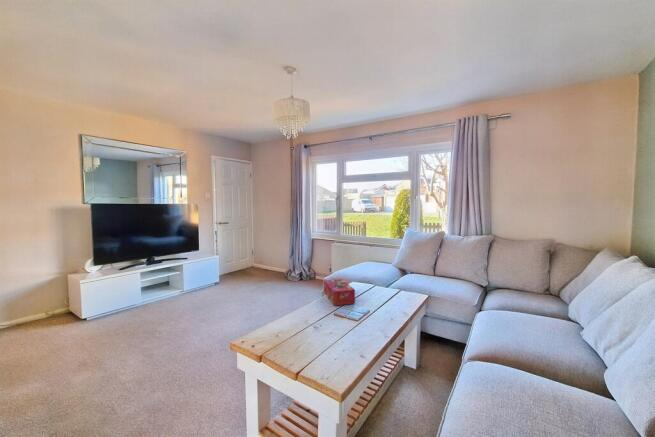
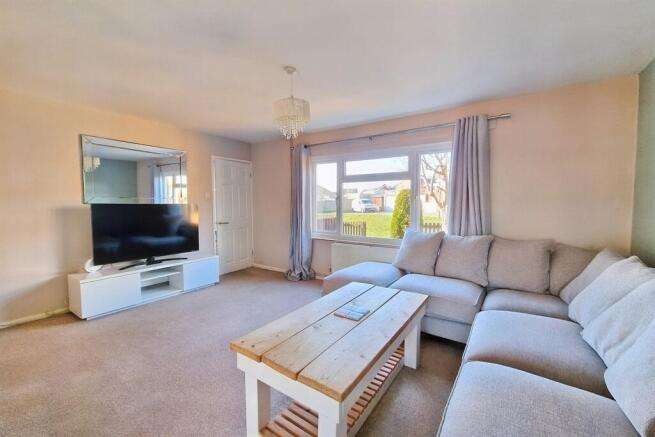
- tissue box (338, 291)
